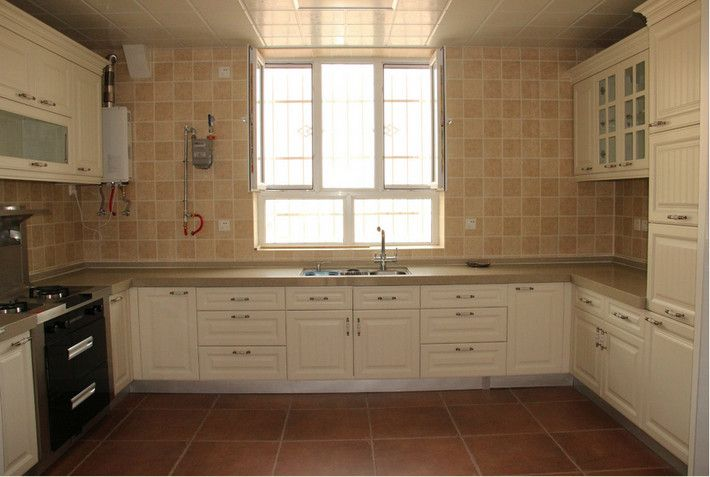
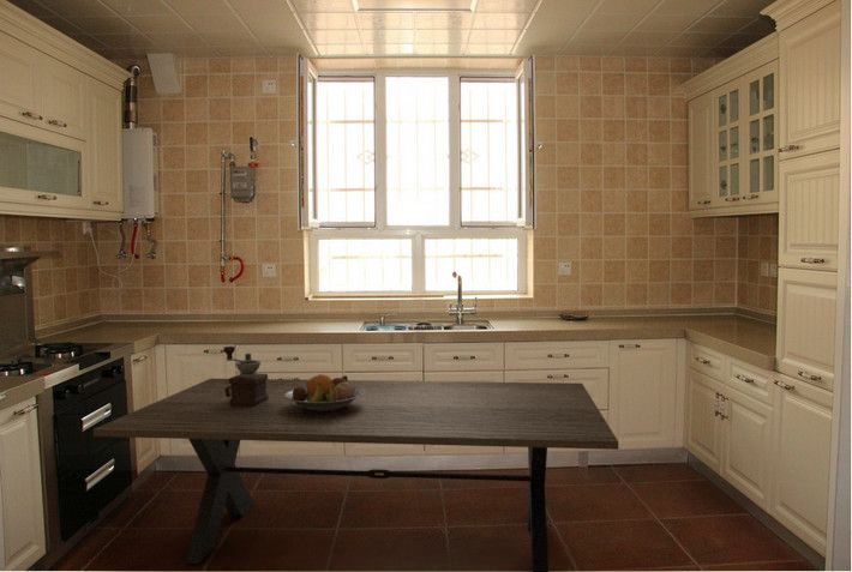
+ fruit bowl (324, 389)
+ dining table (371, 471)
+ coffee grinder (239, 374)
